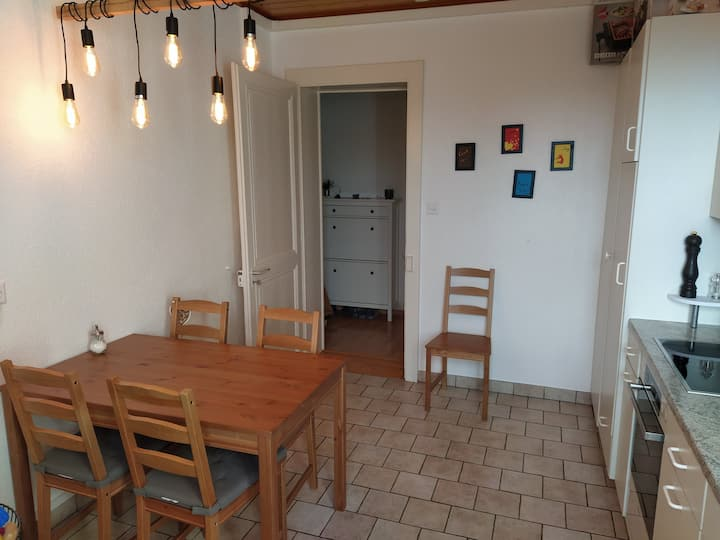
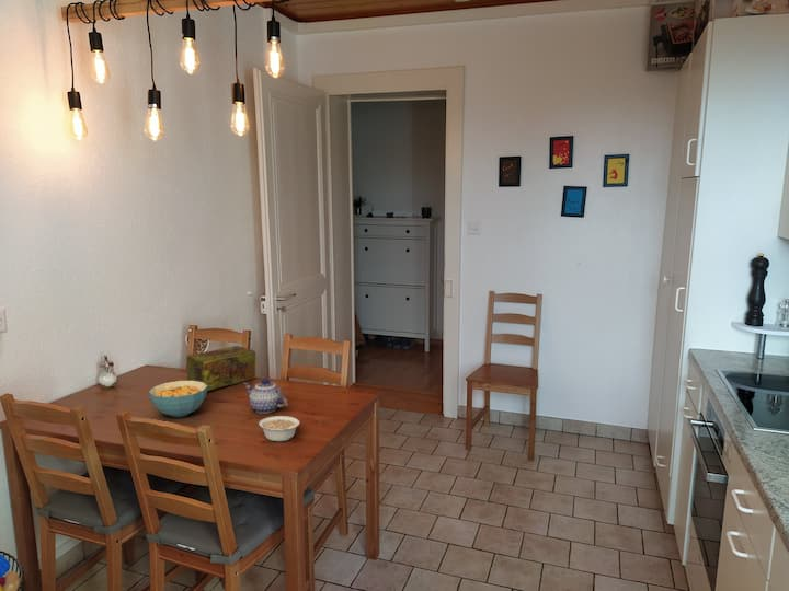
+ cereal box (221, 367)
+ cereal bowl (179, 401)
+ teapot (264, 394)
+ legume (281, 428)
